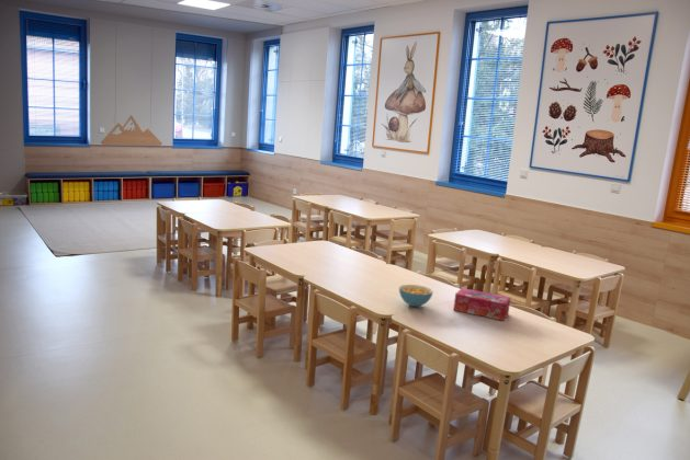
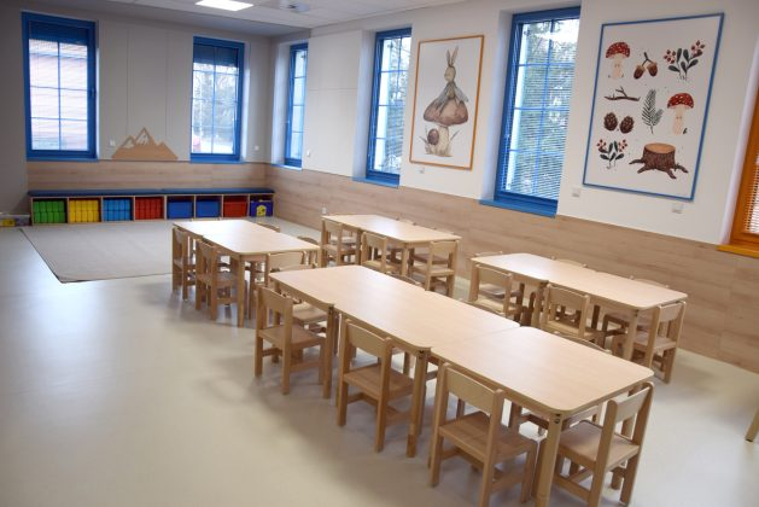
- cereal bowl (415, 297)
- tissue box (482, 303)
